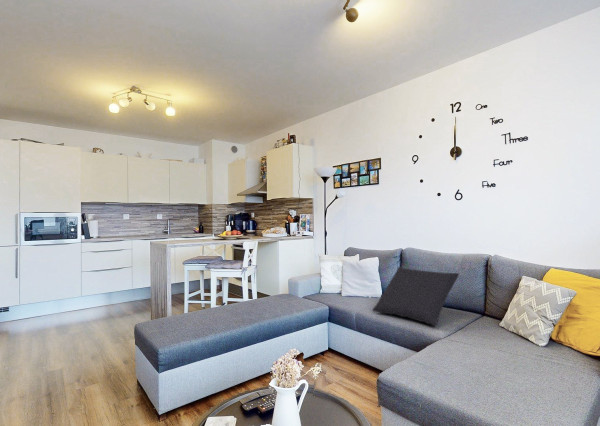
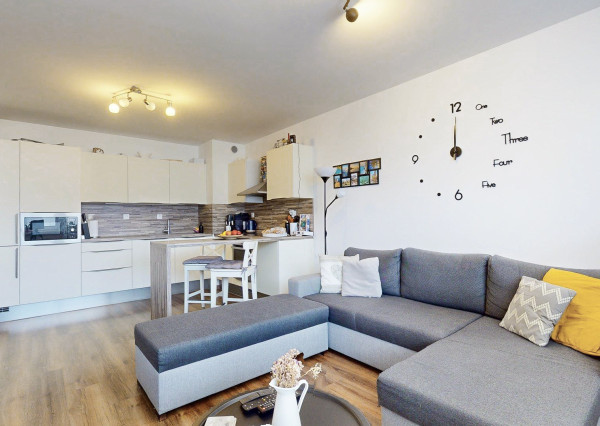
- cushion (414, 293)
